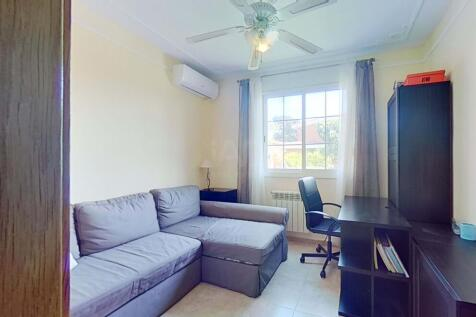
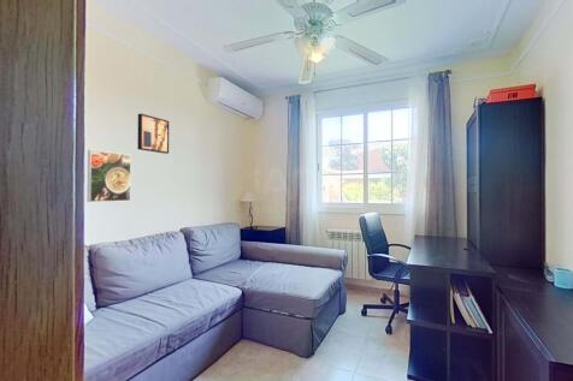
+ wall art (154, 133)
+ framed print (110, 177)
